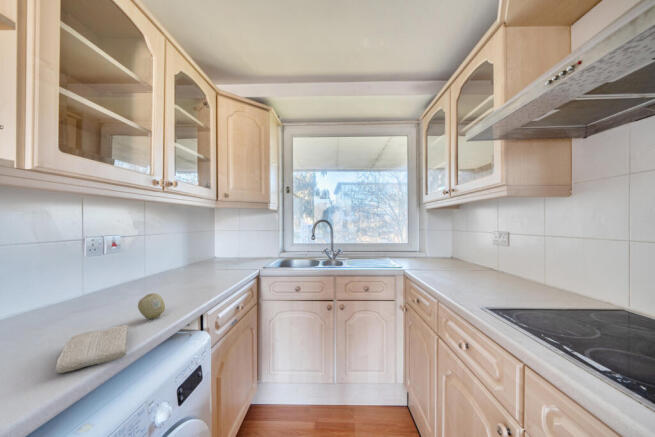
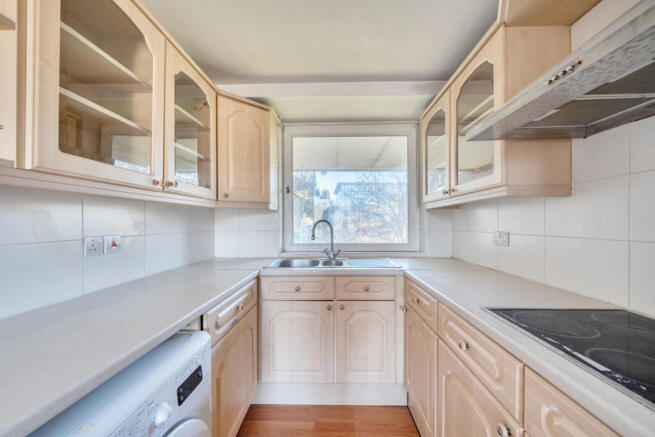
- washcloth (97, 344)
- fruit (151, 305)
